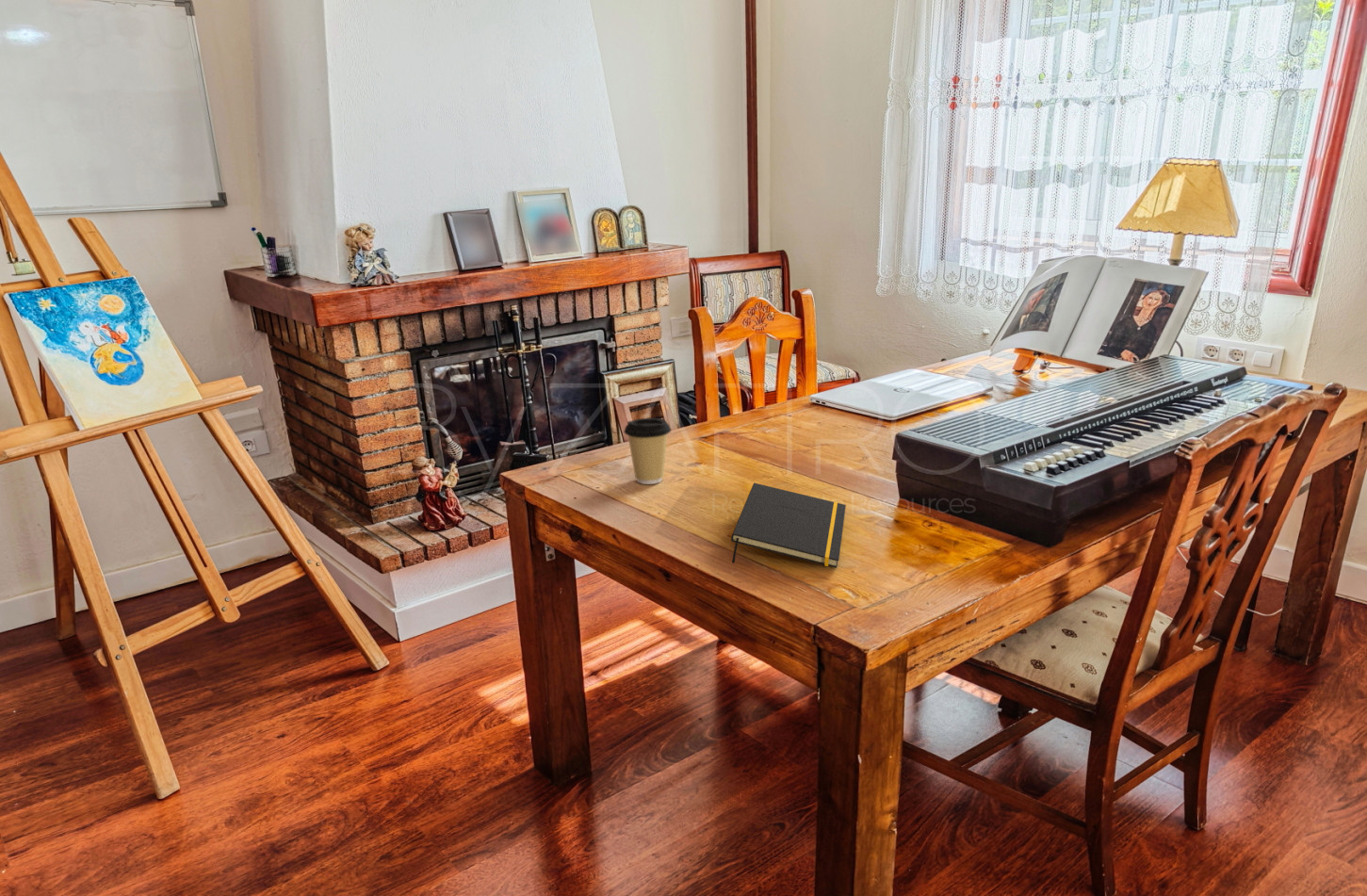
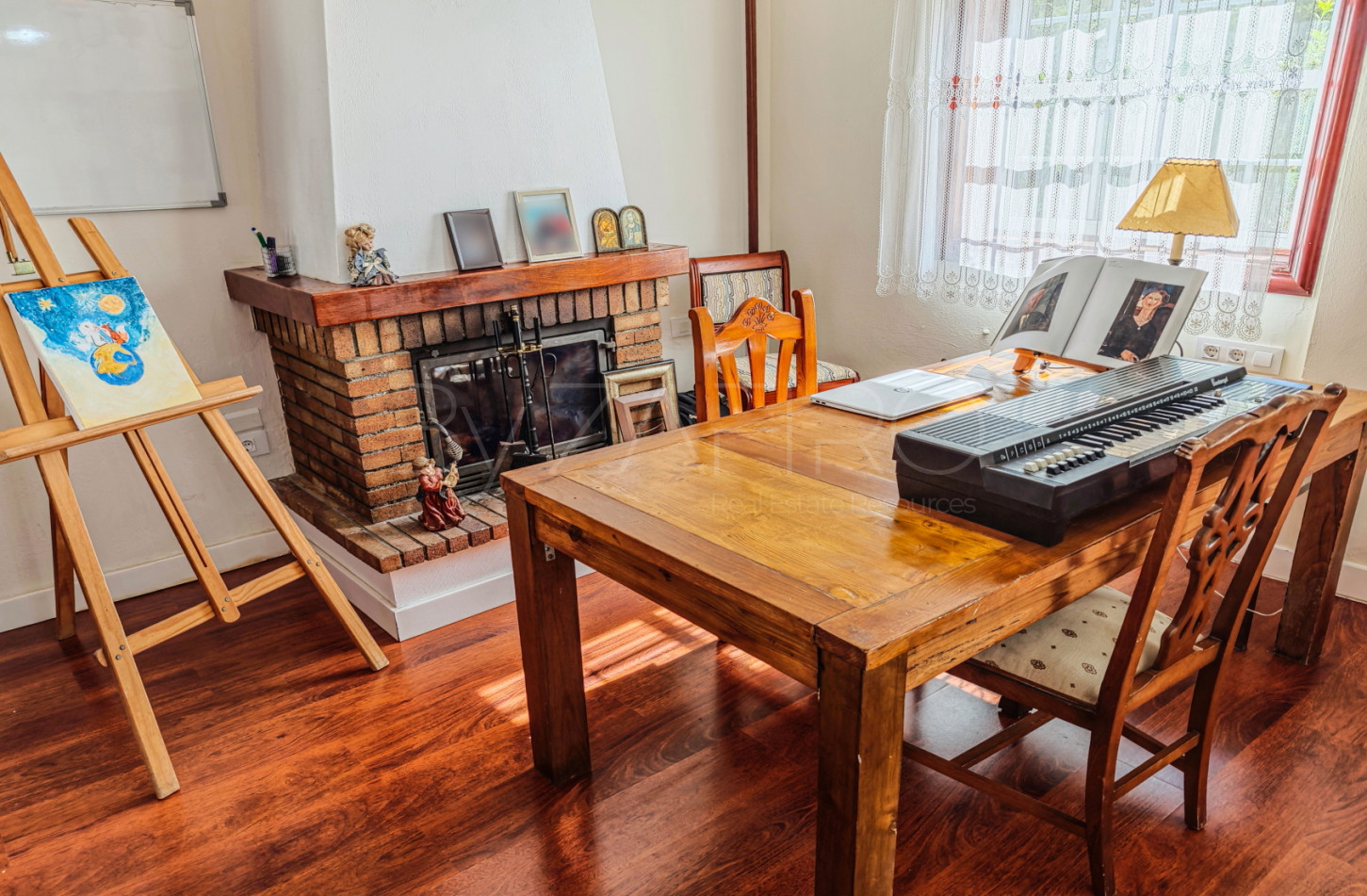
- notepad (791, 522)
- coffee cup (648, 450)
